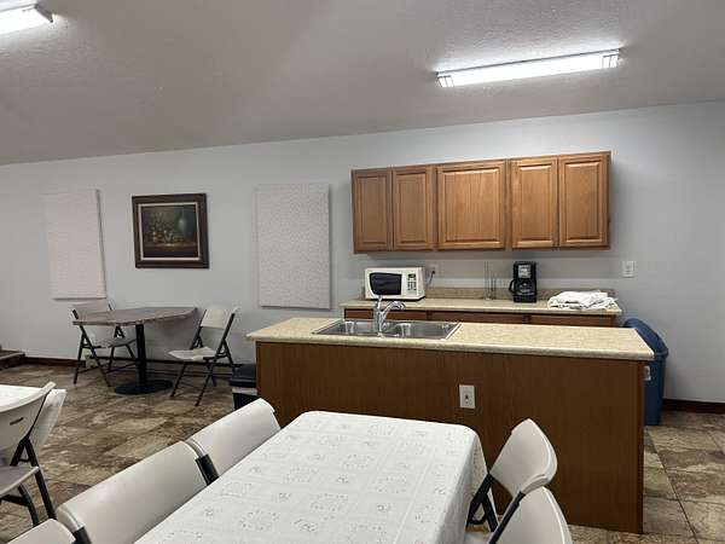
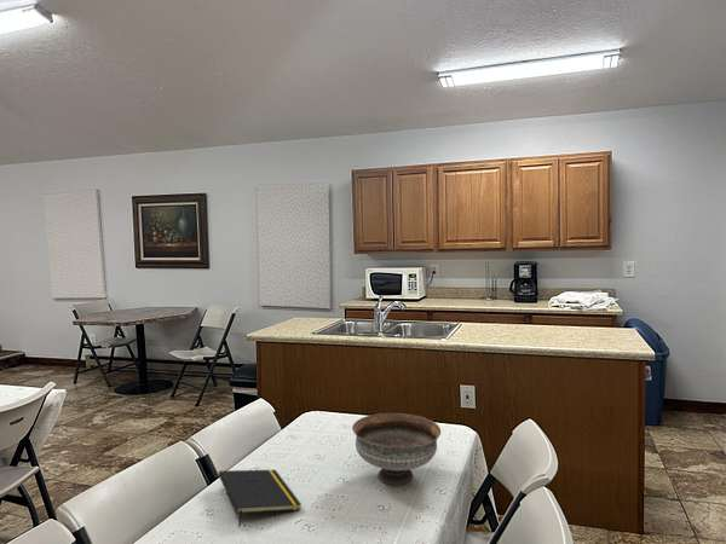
+ bowl (396, 451)
+ notepad (258, 488)
